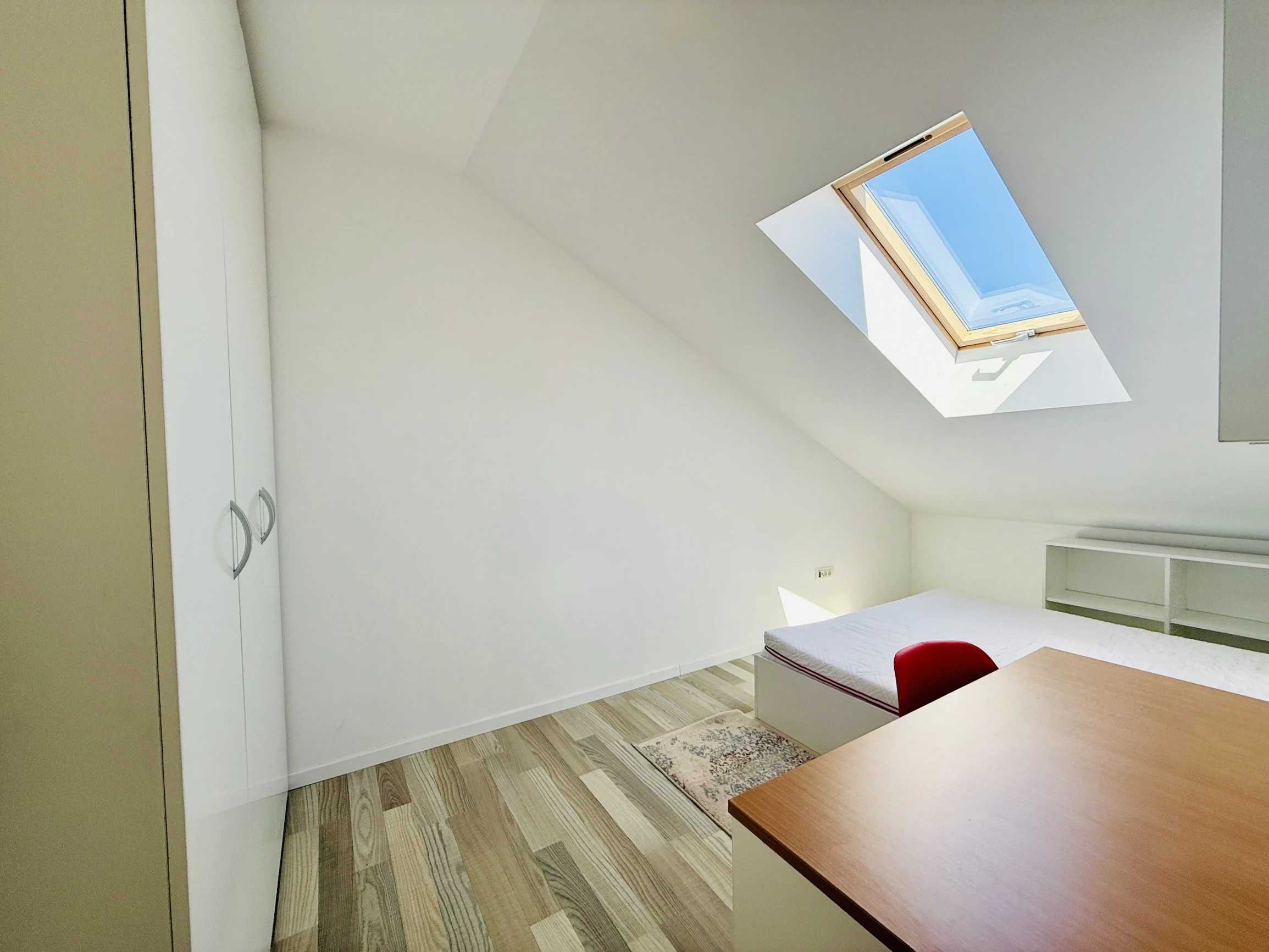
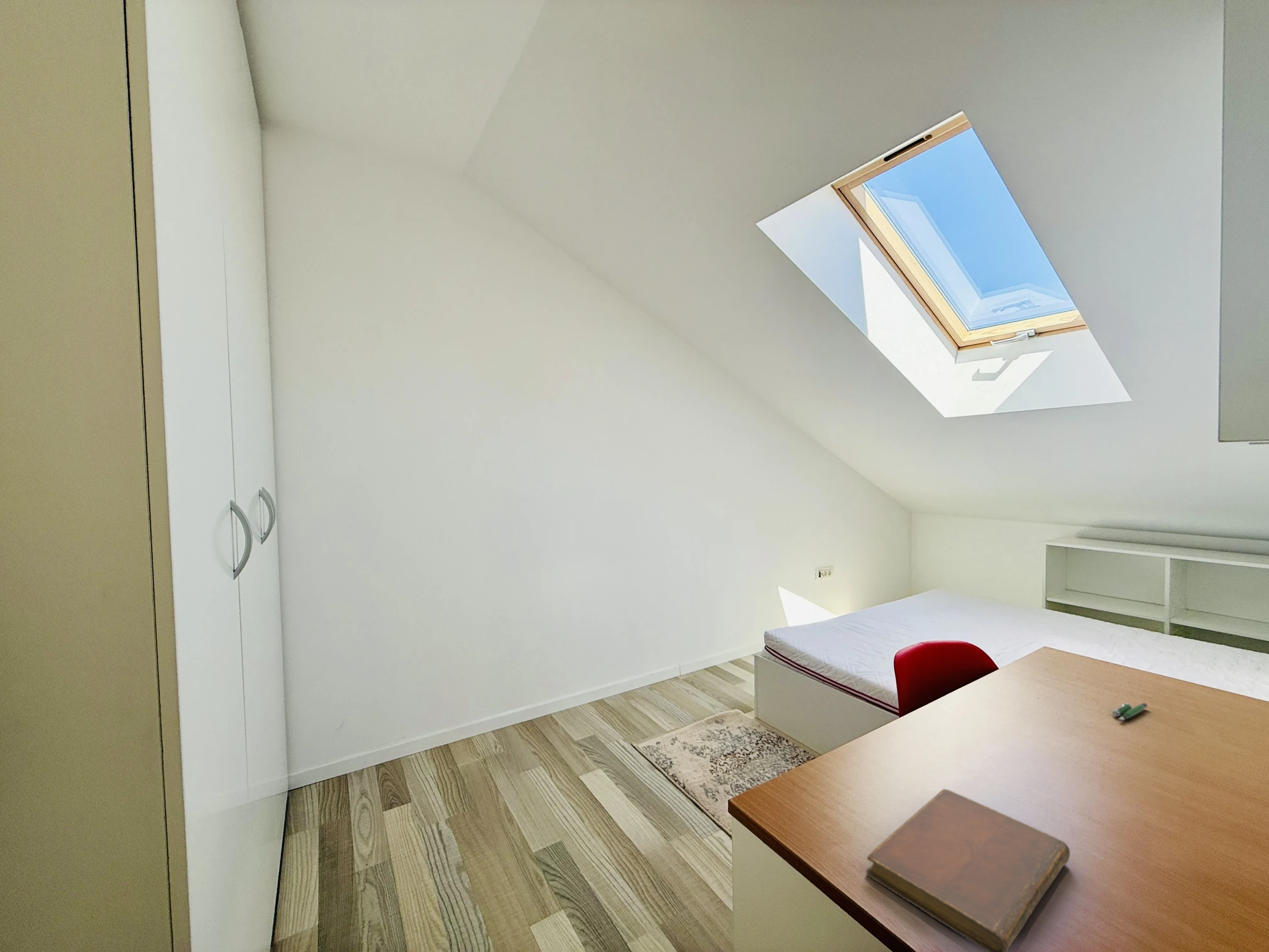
+ pen (1127, 710)
+ notebook (969, 859)
